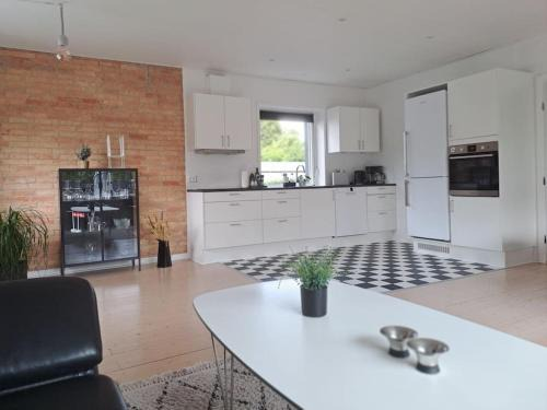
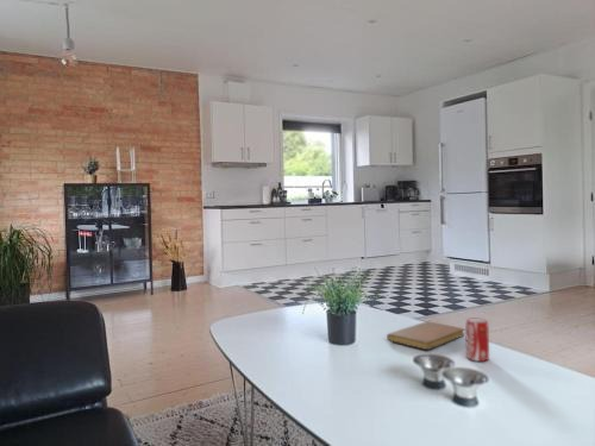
+ notebook (426, 334)
+ beverage can (477, 339)
